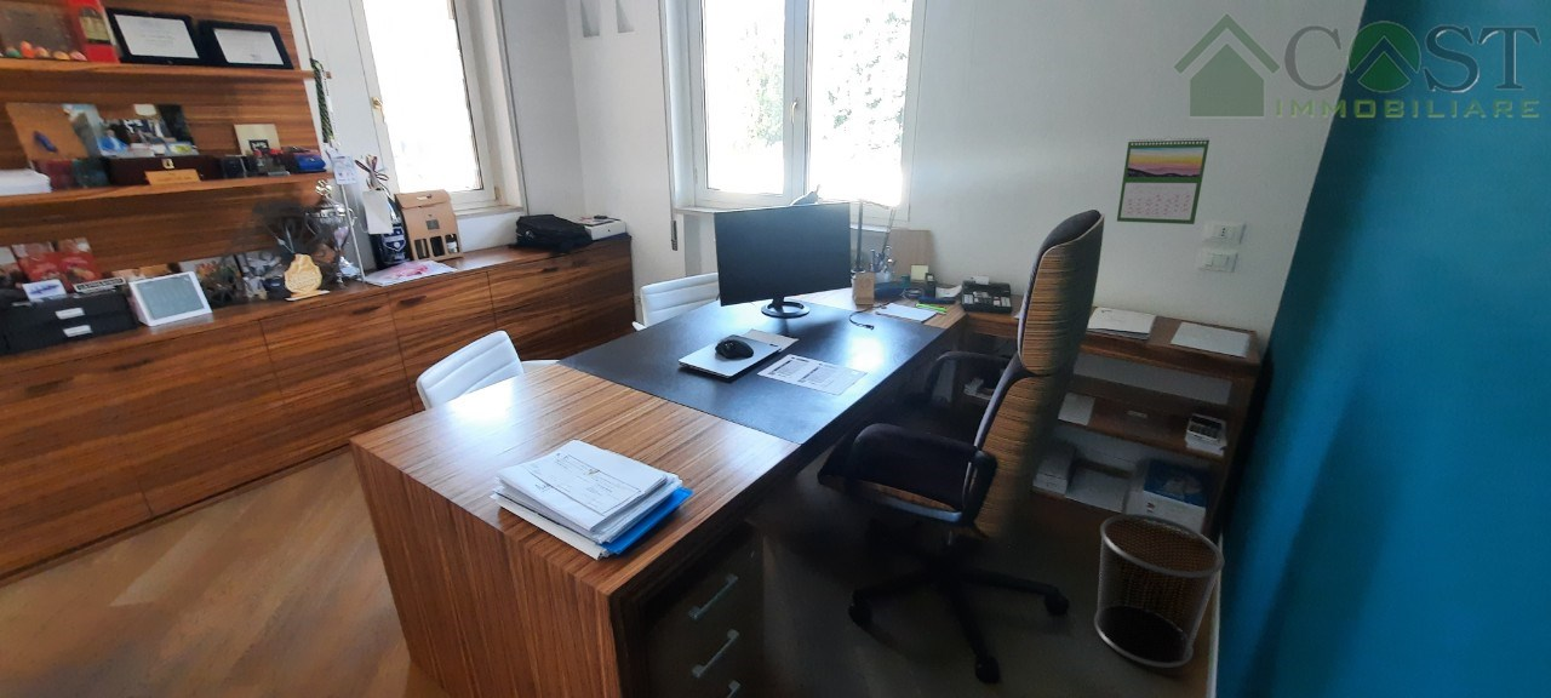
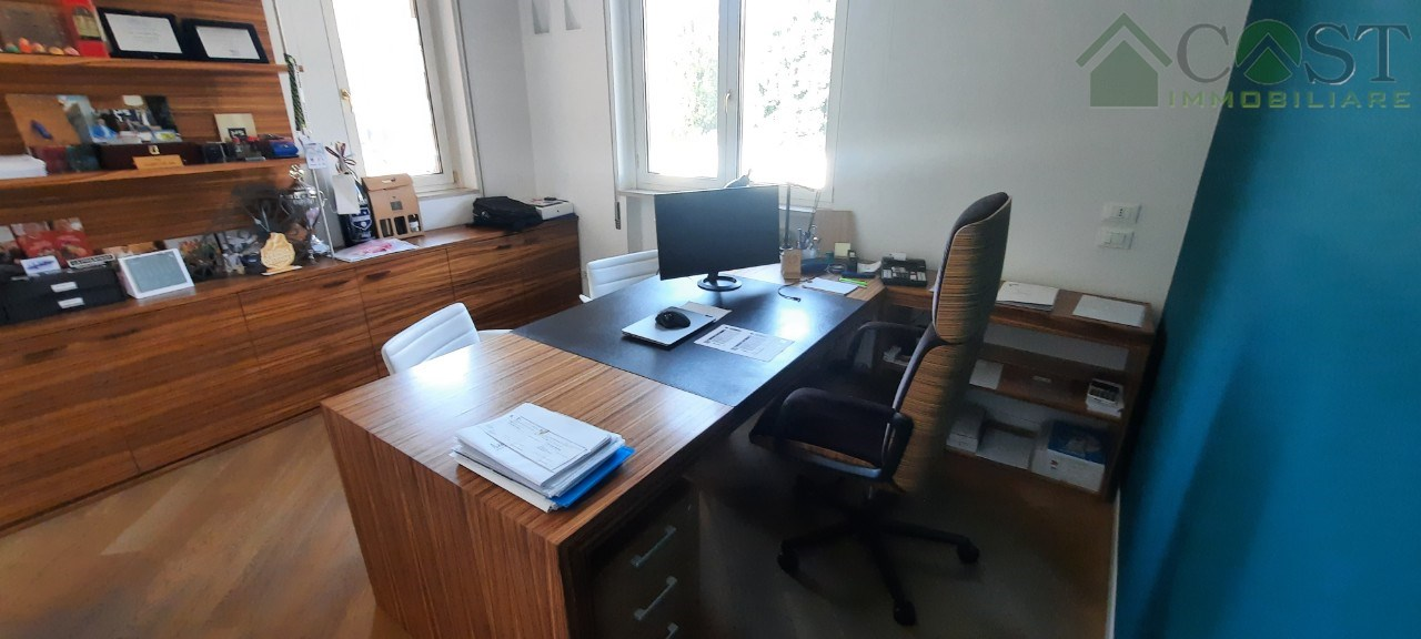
- waste bin (1150, 589)
- calendar (1161, 179)
